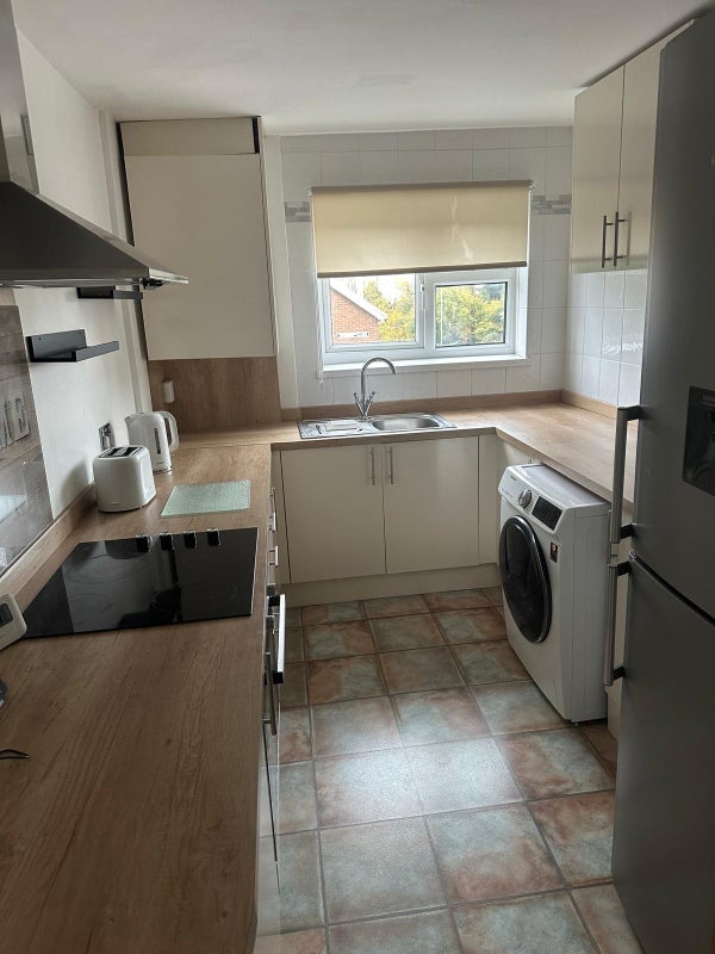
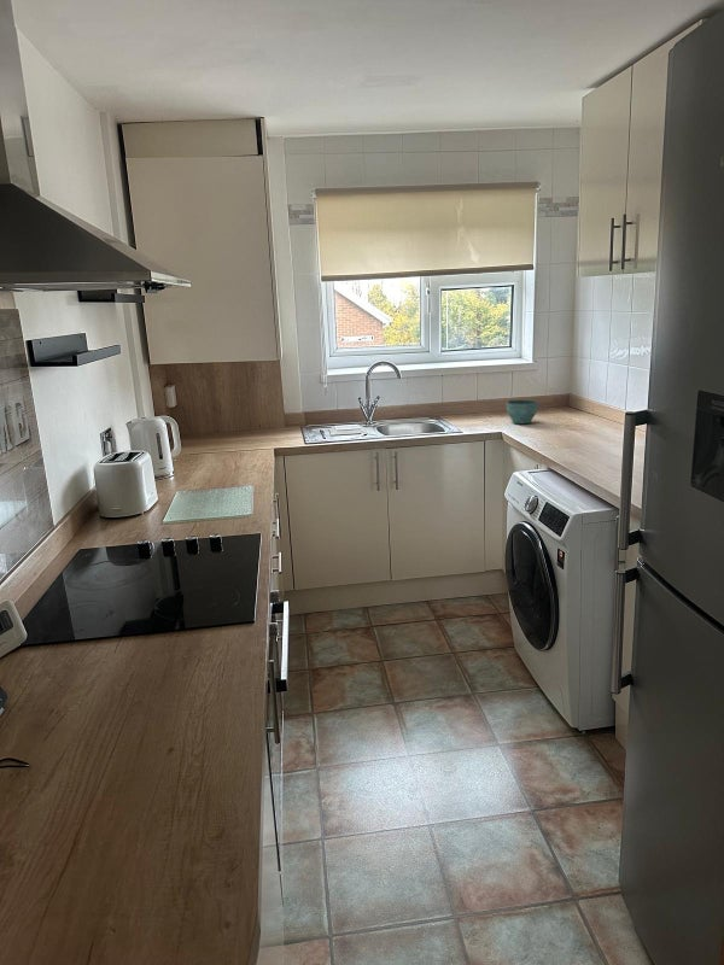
+ flower pot (521, 411)
